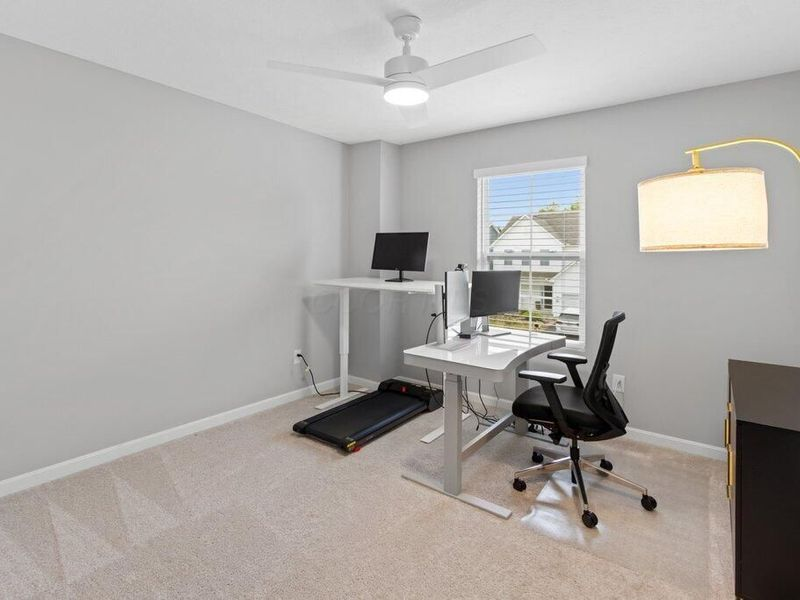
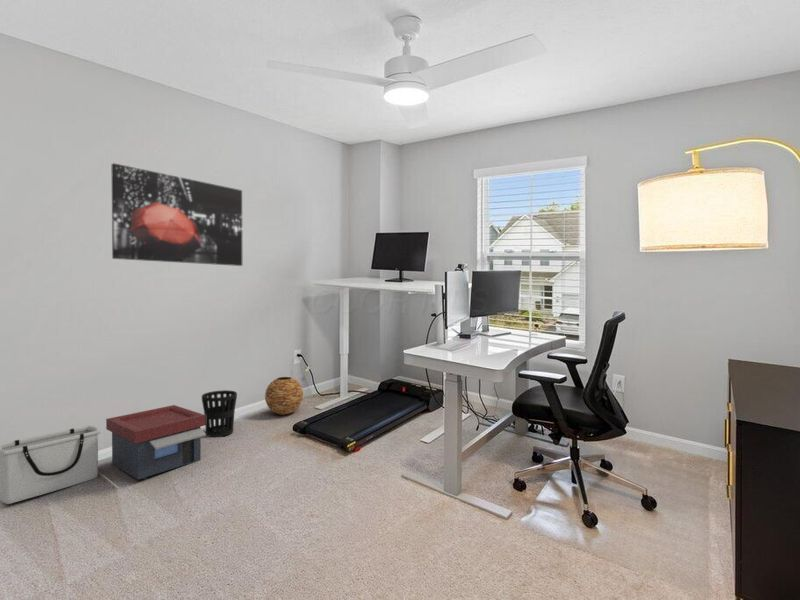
+ wall art (184, 220)
+ vase (284, 395)
+ wastebasket (219, 413)
+ storage box (159, 440)
+ storage bin (51, 462)
